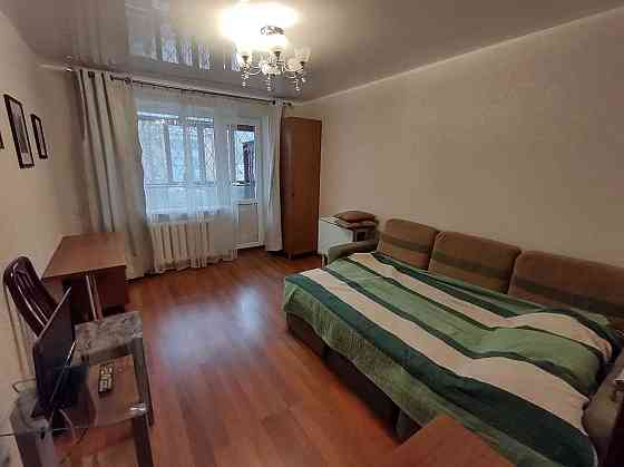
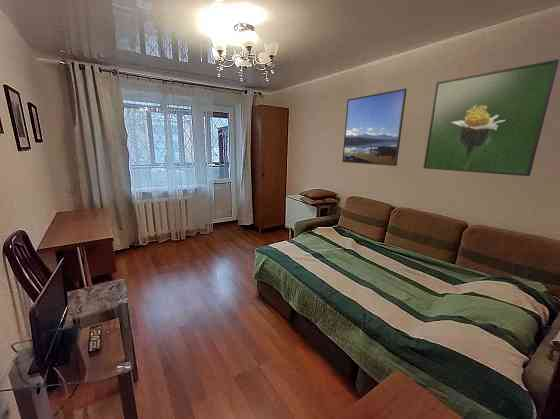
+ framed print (370, 130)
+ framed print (478, 124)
